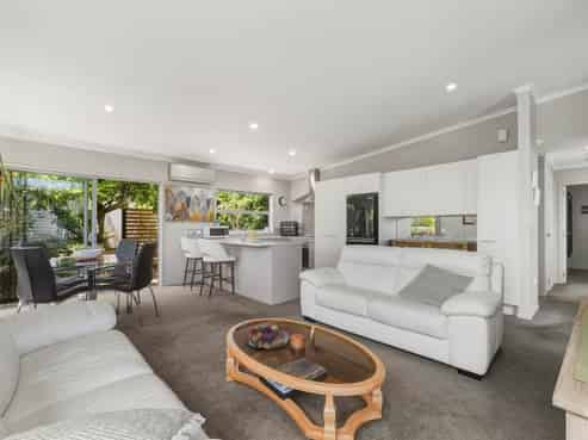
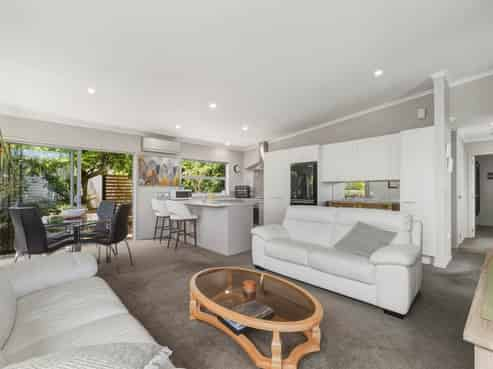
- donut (268, 334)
